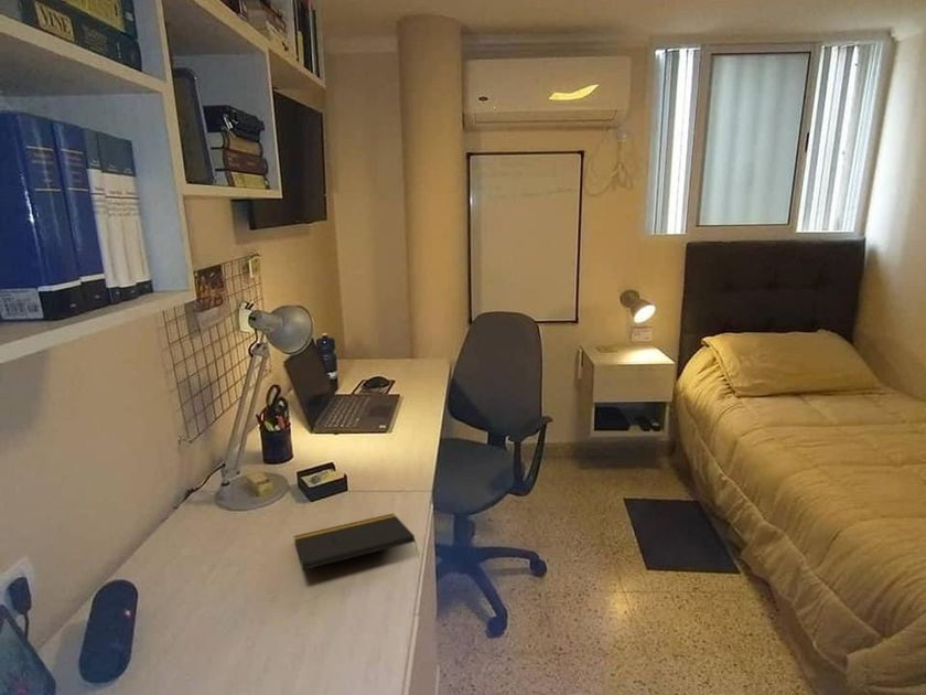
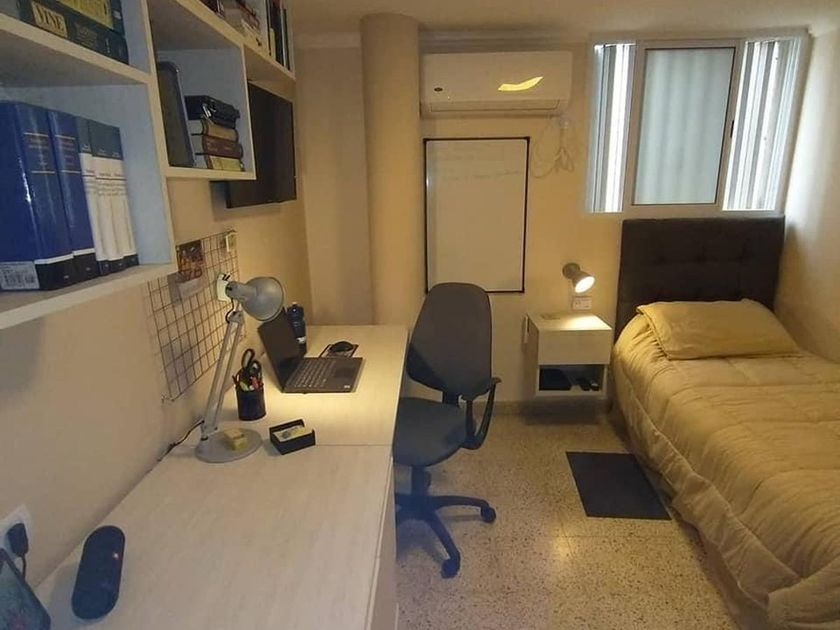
- notepad (352, 538)
